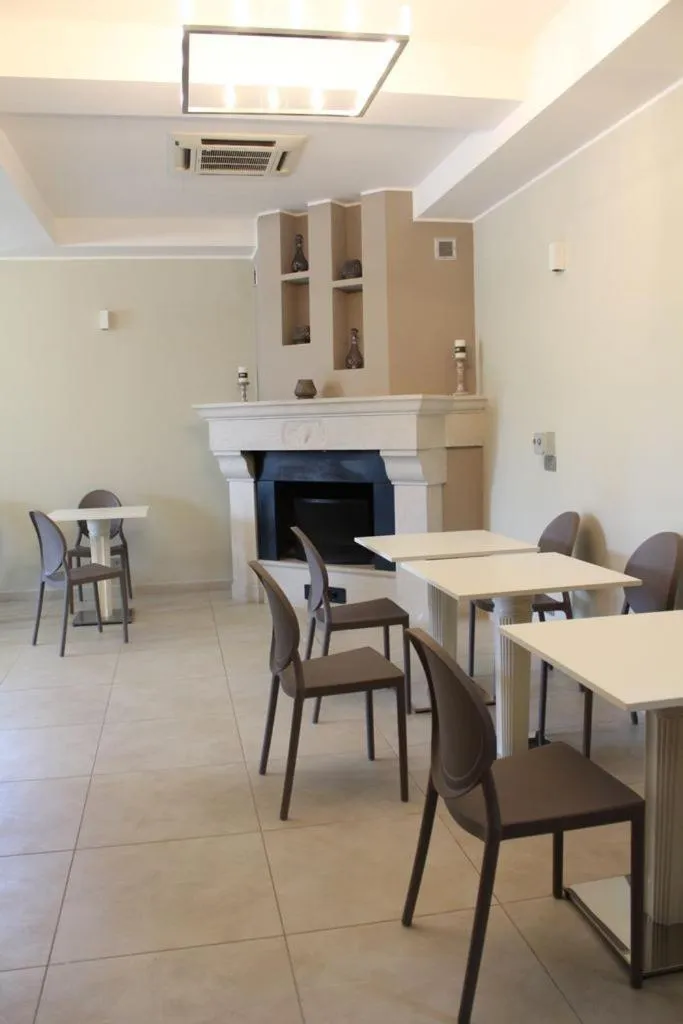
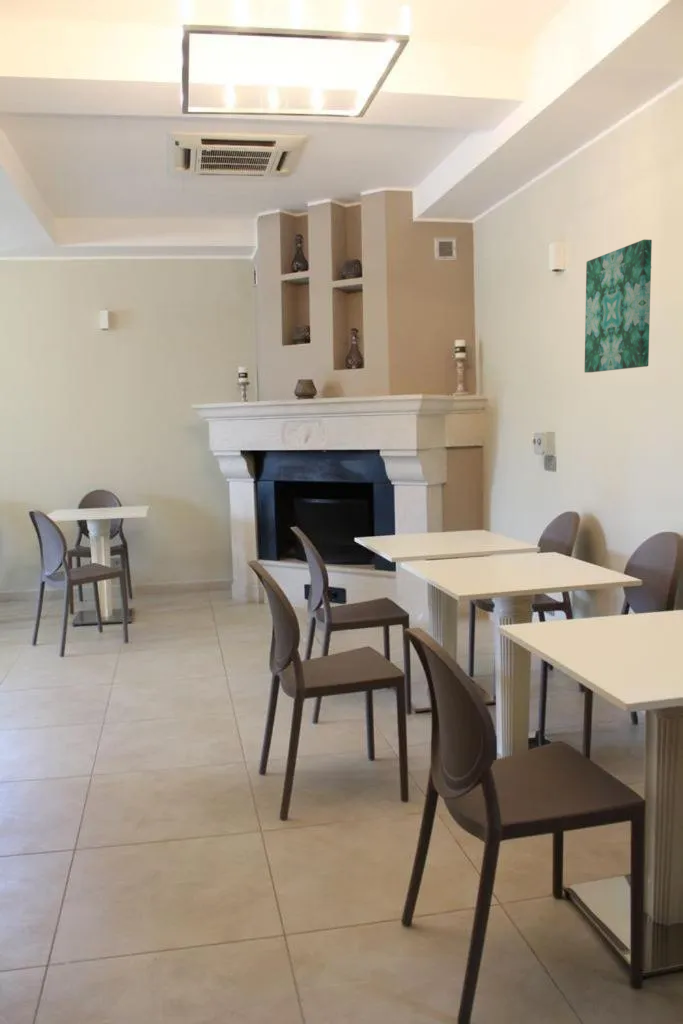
+ wall art (616, 310)
